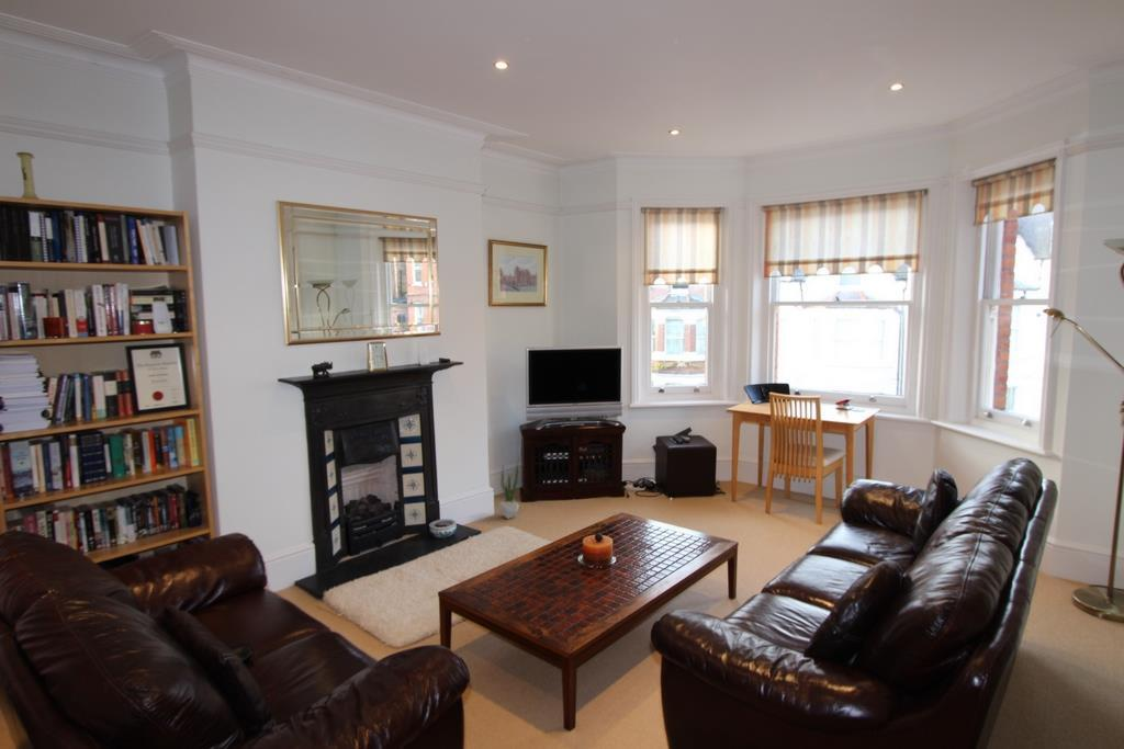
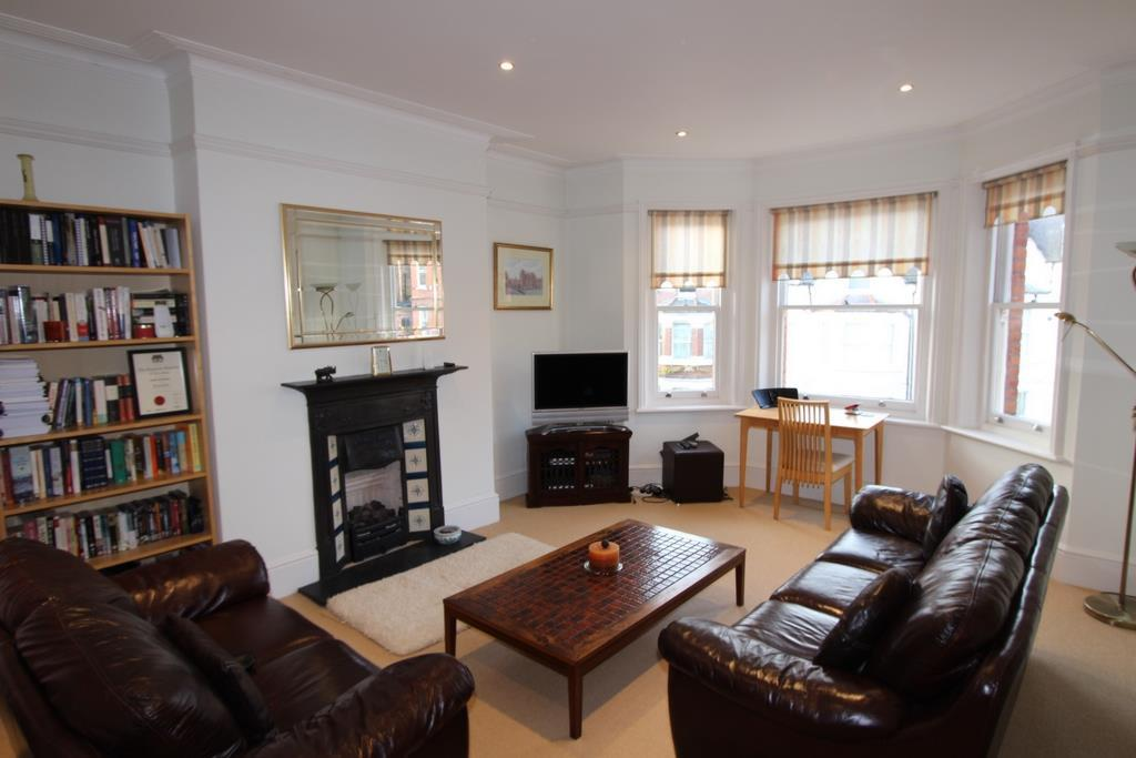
- potted plant (510, 490)
